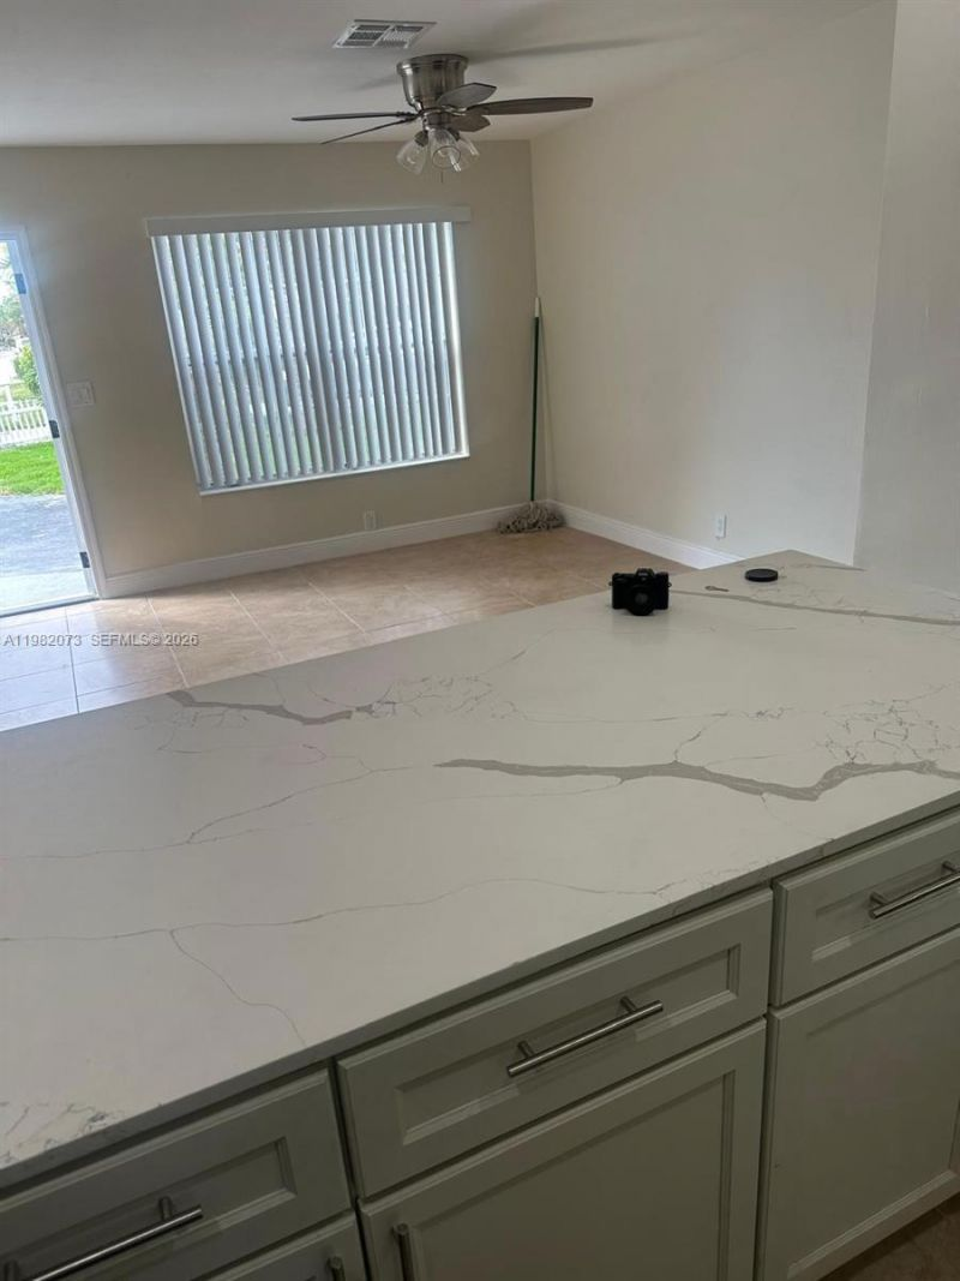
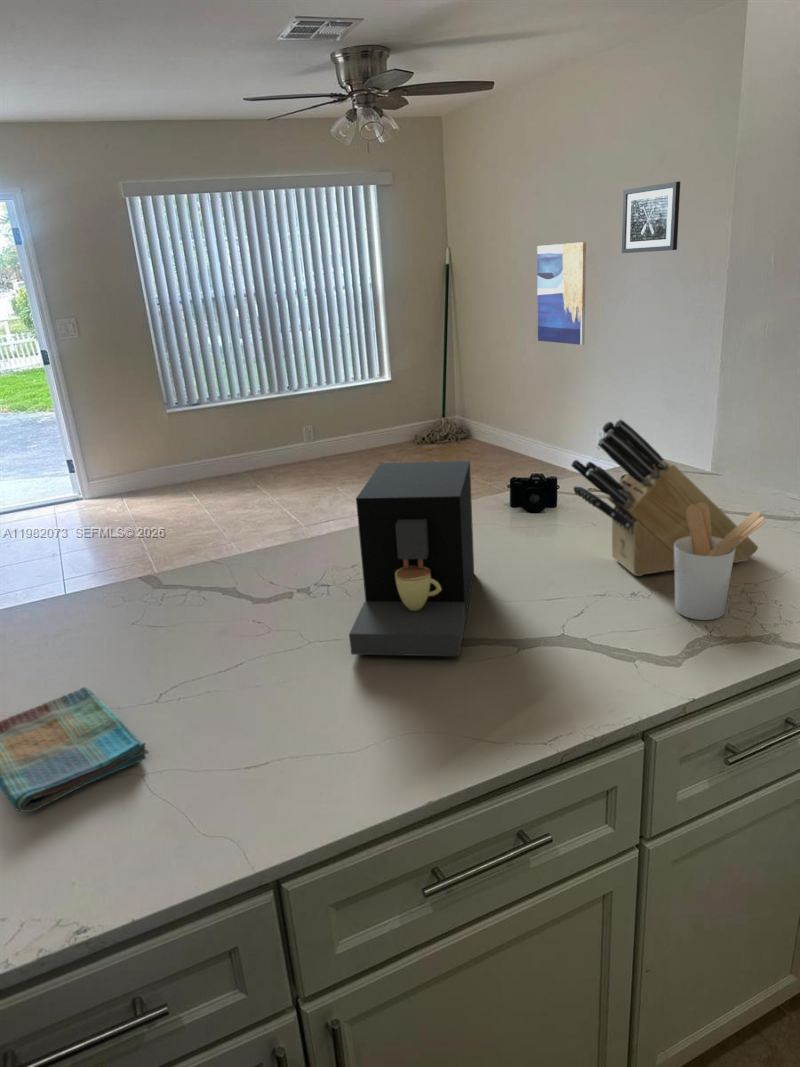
+ wall art (560, 294)
+ knife block (664, 489)
+ coffee maker (415, 551)
+ wall art (649, 219)
+ utensil holder (718, 561)
+ dish towel (57, 741)
